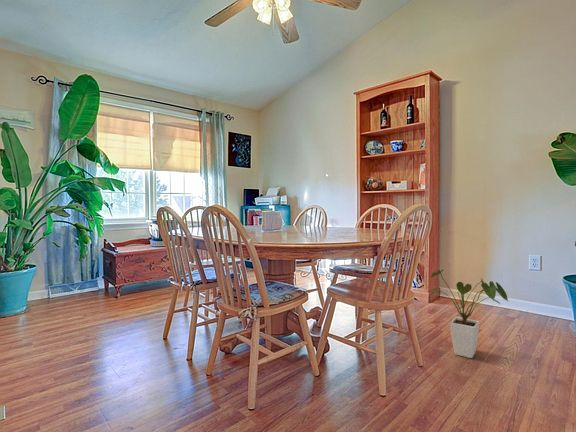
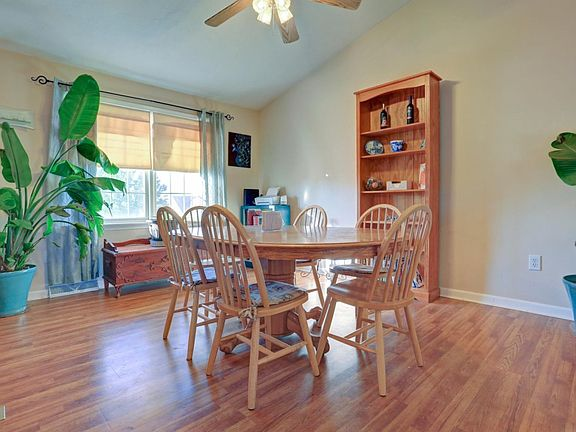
- house plant (464, 315)
